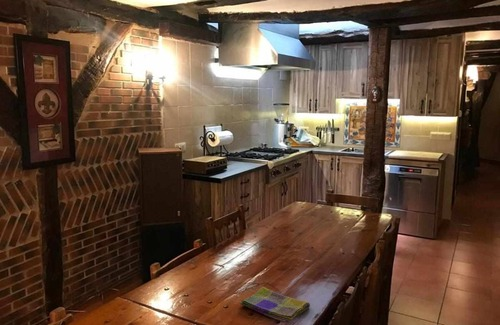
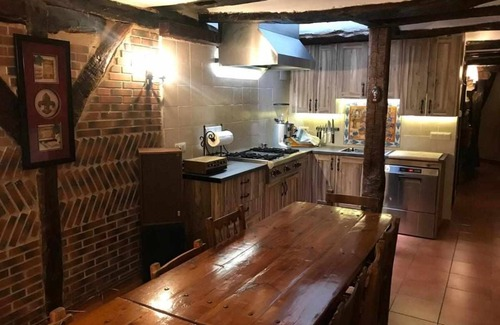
- dish towel (275, 303)
